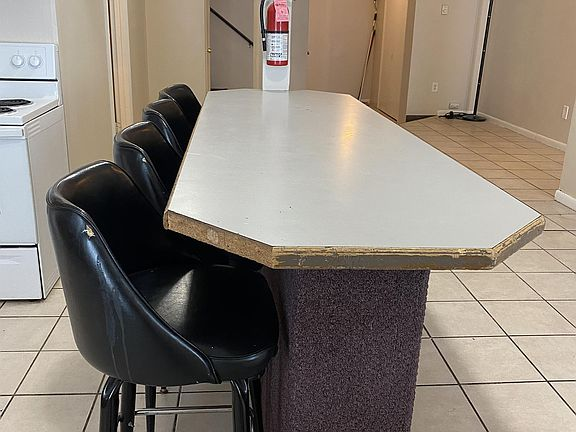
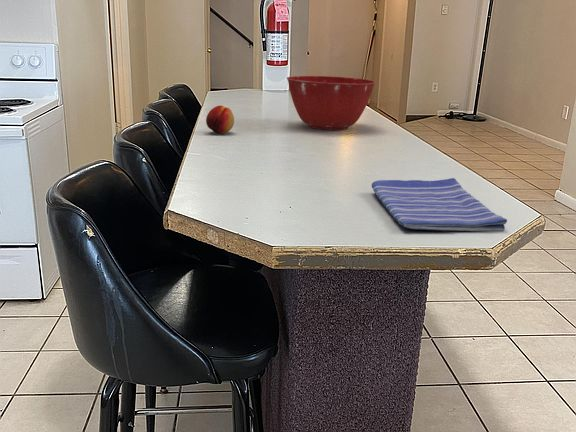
+ dish towel (432, 201)
+ fruit (220, 119)
+ mixing bowl (329, 102)
